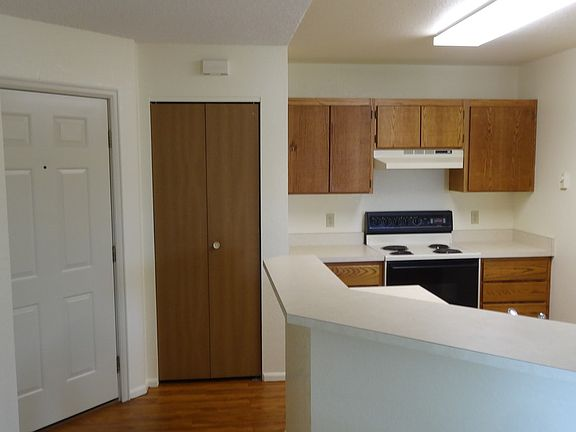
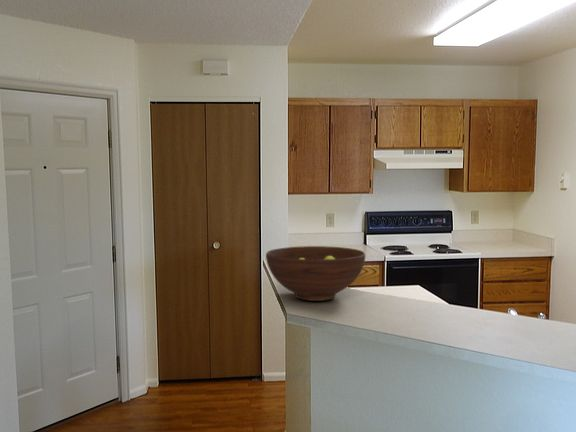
+ fruit bowl (315, 275)
